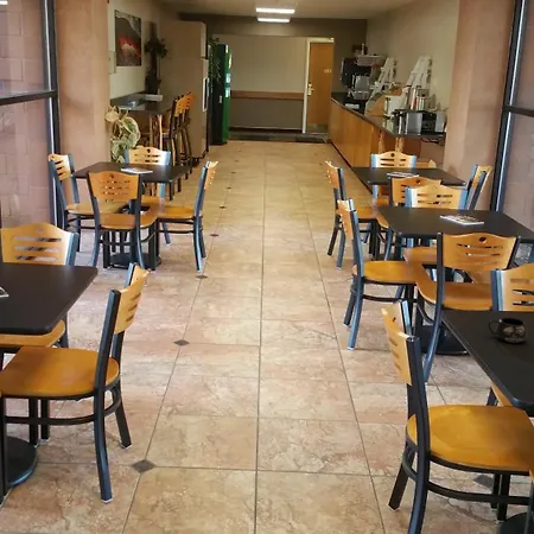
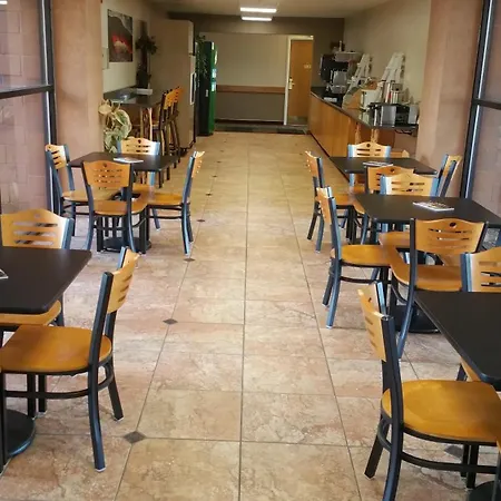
- mug (507, 329)
